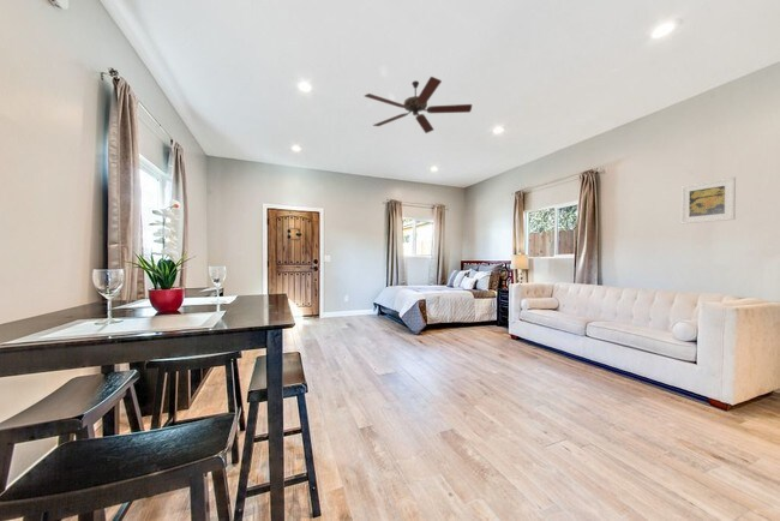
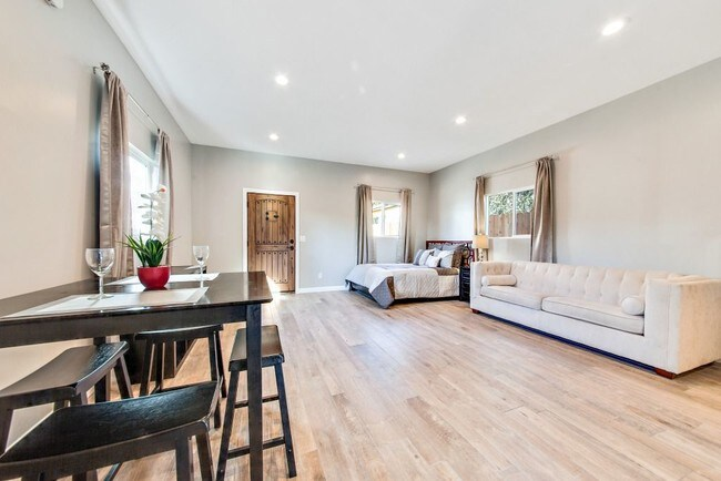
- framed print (706, 202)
- ceiling fan (419, 98)
